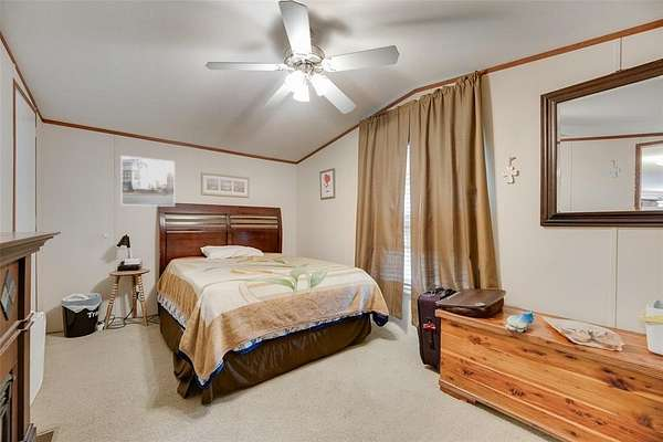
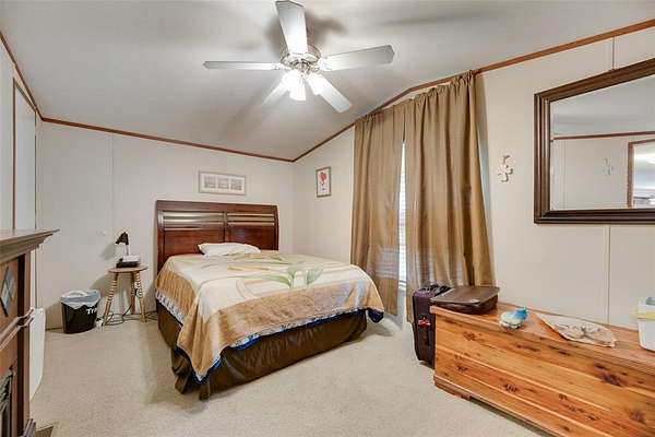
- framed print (148, 181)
